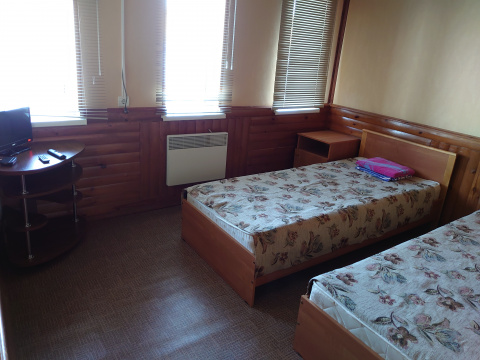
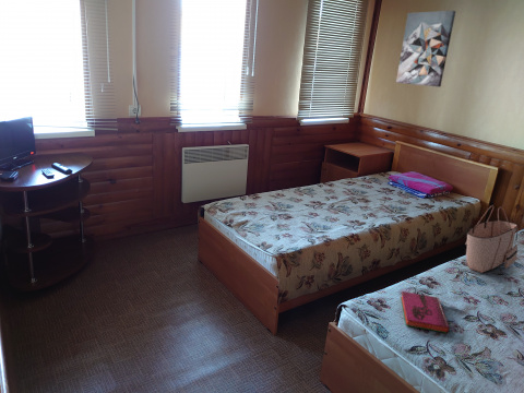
+ wall art (424, 49)
+ tote bag (492, 236)
+ hardback book (422, 310)
